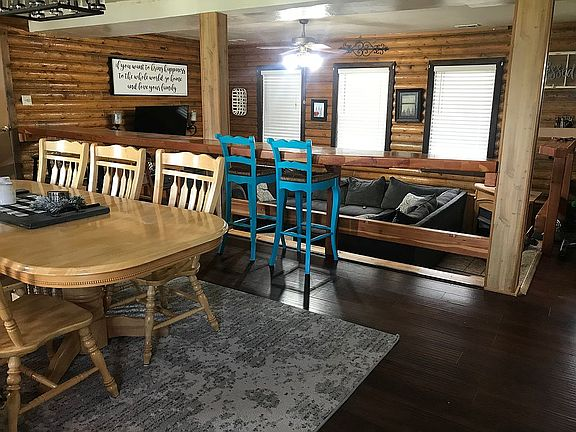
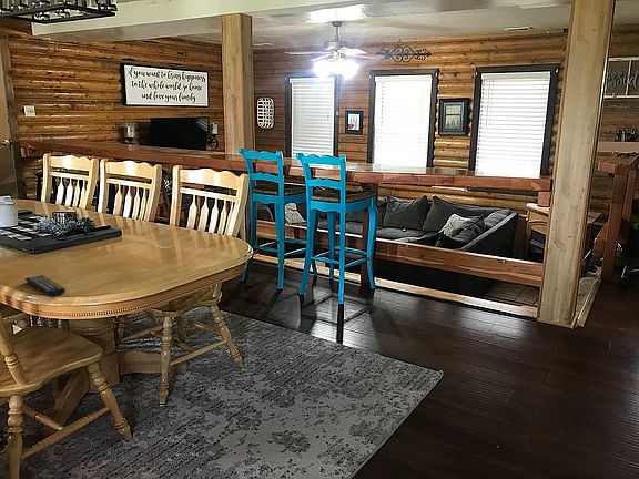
+ remote control (44, 285)
